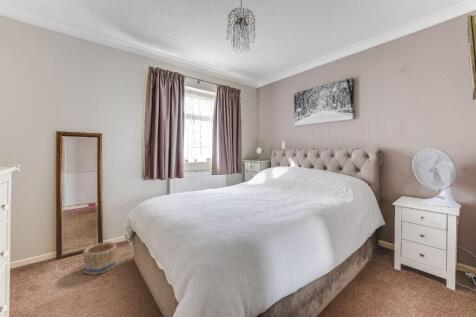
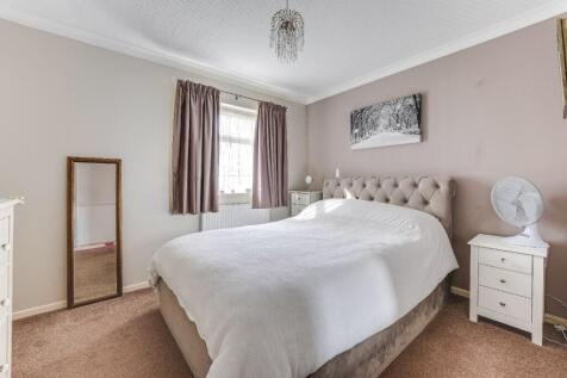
- basket (100, 257)
